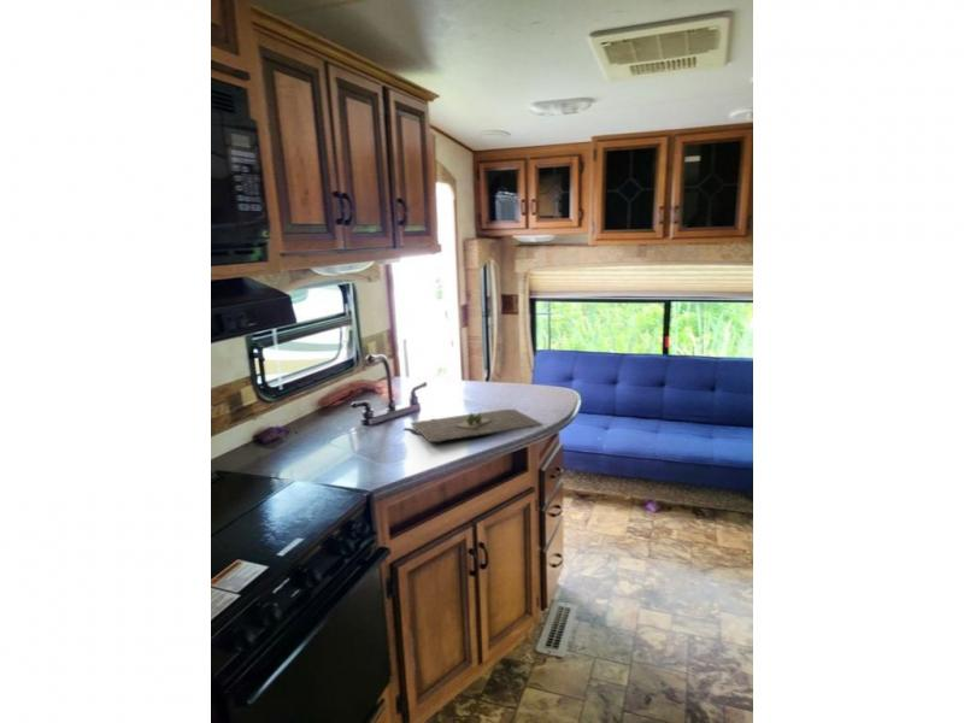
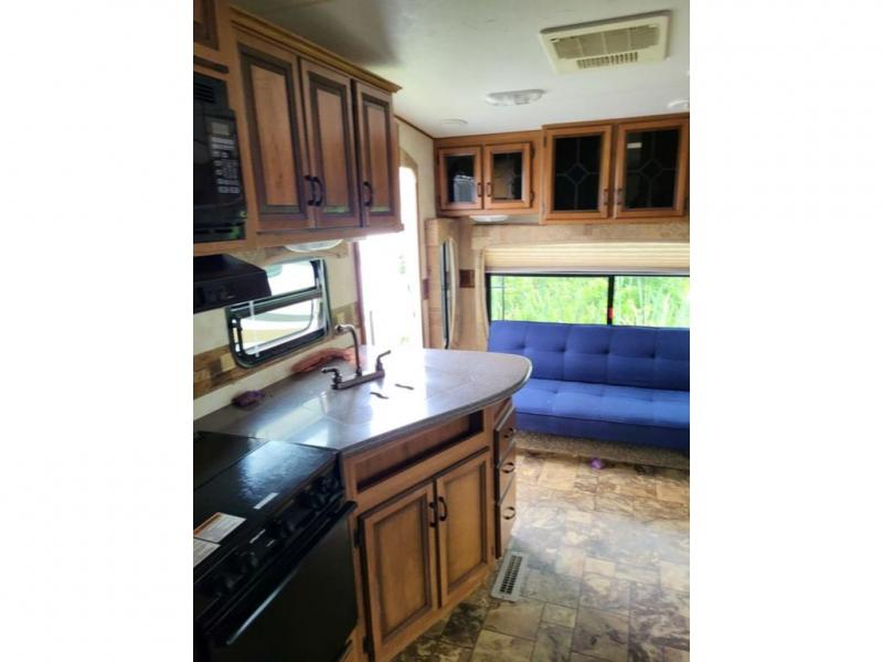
- cutting board (475, 418)
